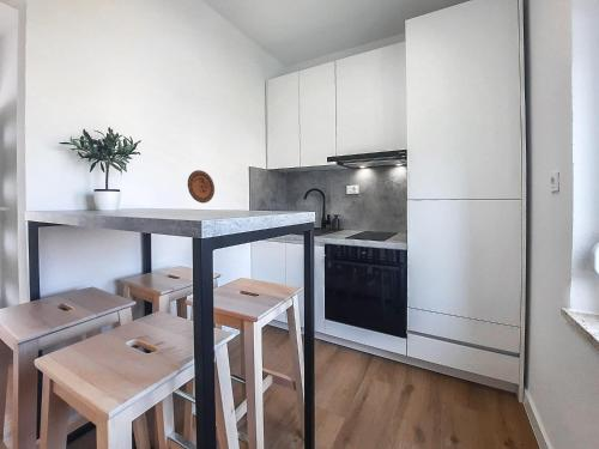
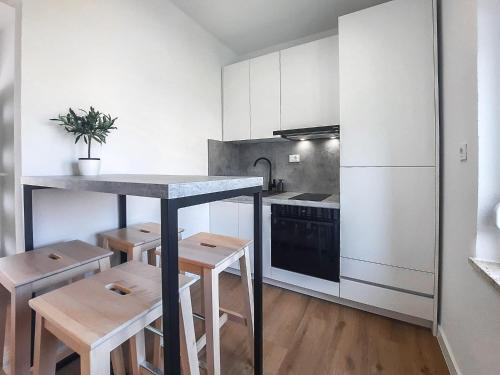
- decorative plate (201, 186)
